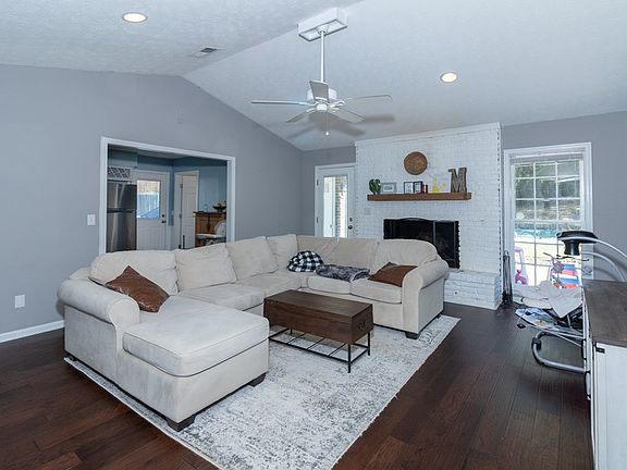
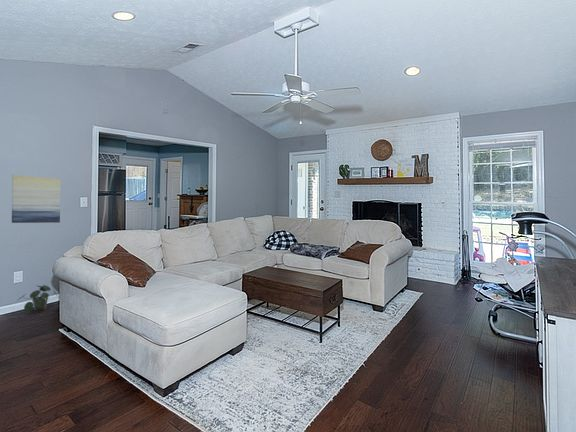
+ potted plant (39, 297)
+ wall art (37, 199)
